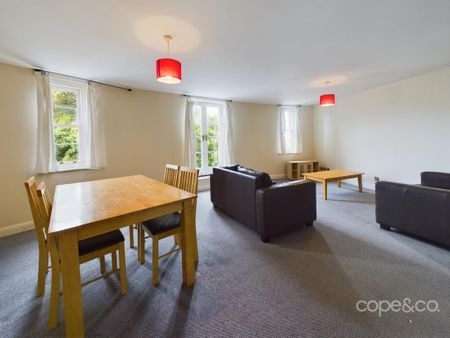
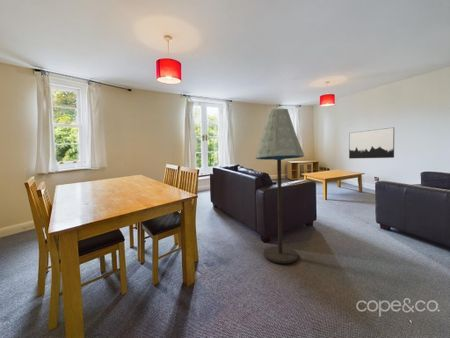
+ wall art (369, 144)
+ floor lamp (279, 182)
